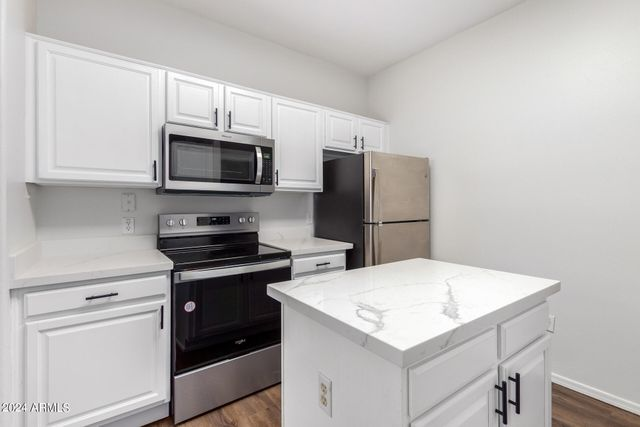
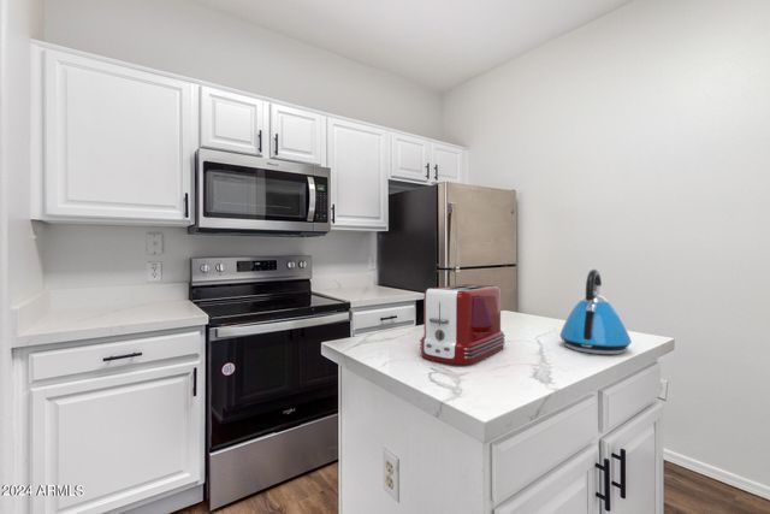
+ toaster (463, 319)
+ kettle (593, 308)
